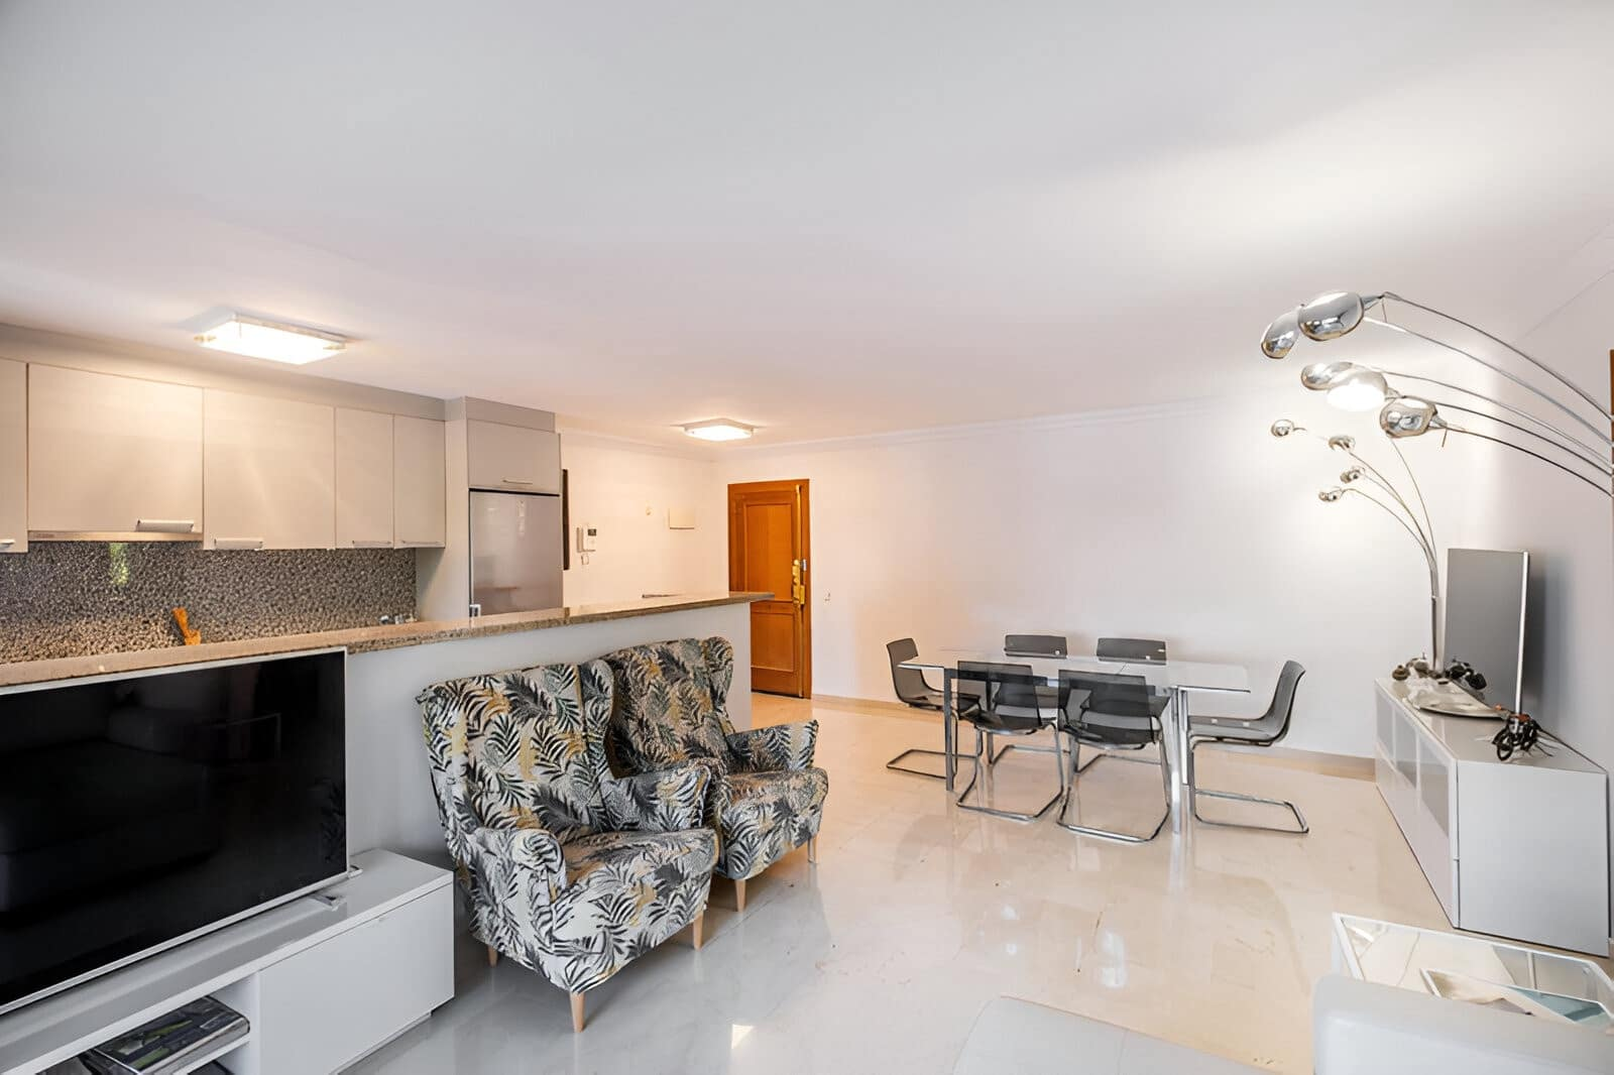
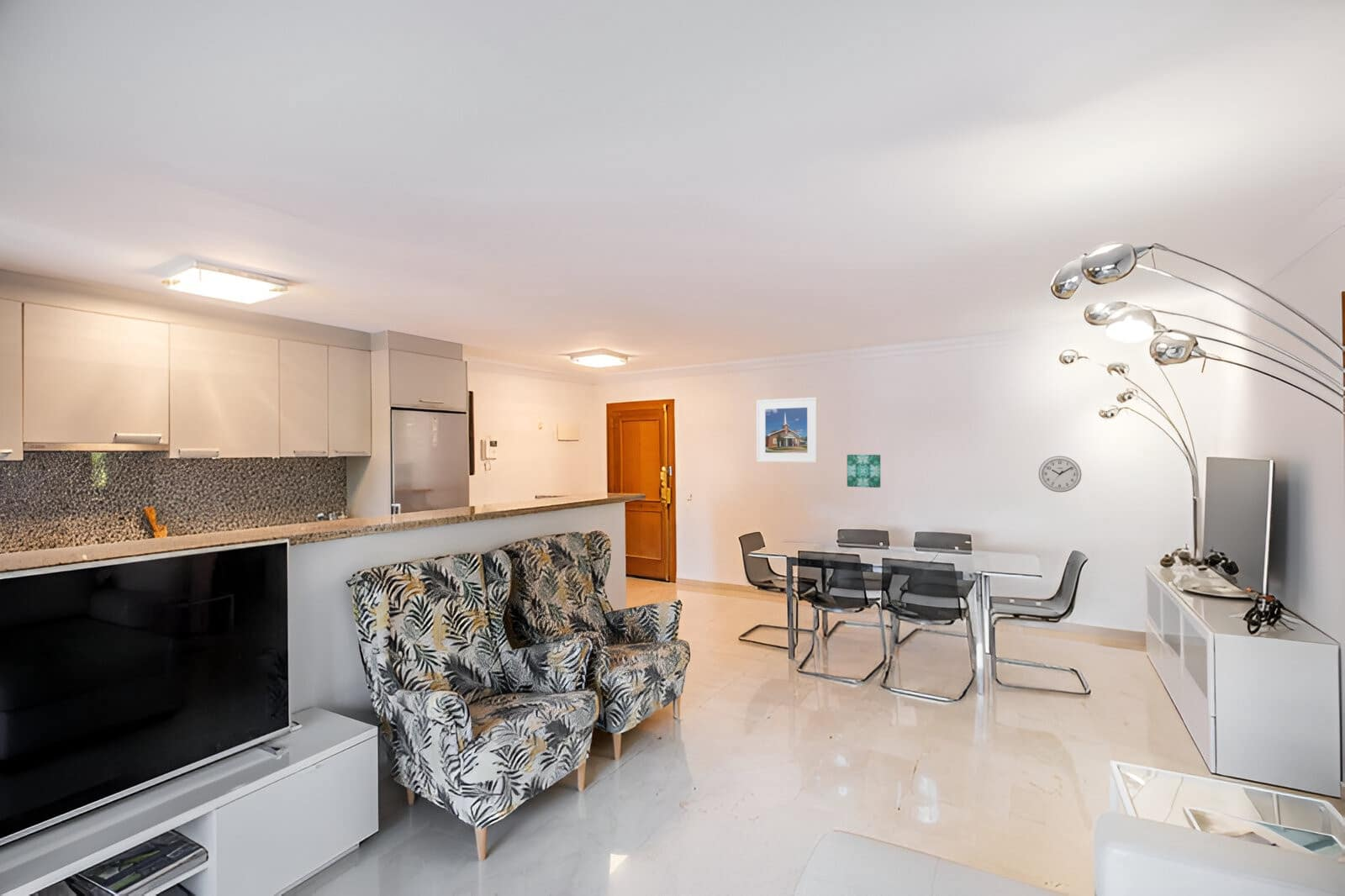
+ wall clock (1059, 474)
+ wall art (863, 471)
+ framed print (786, 430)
